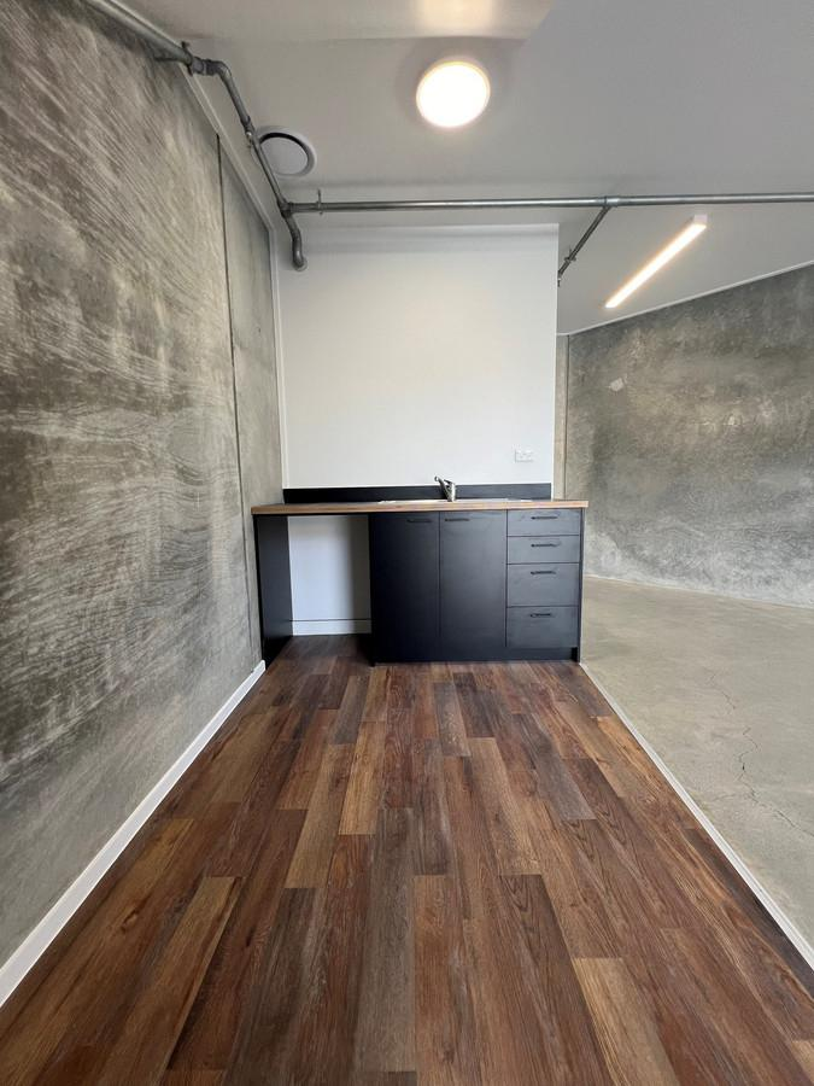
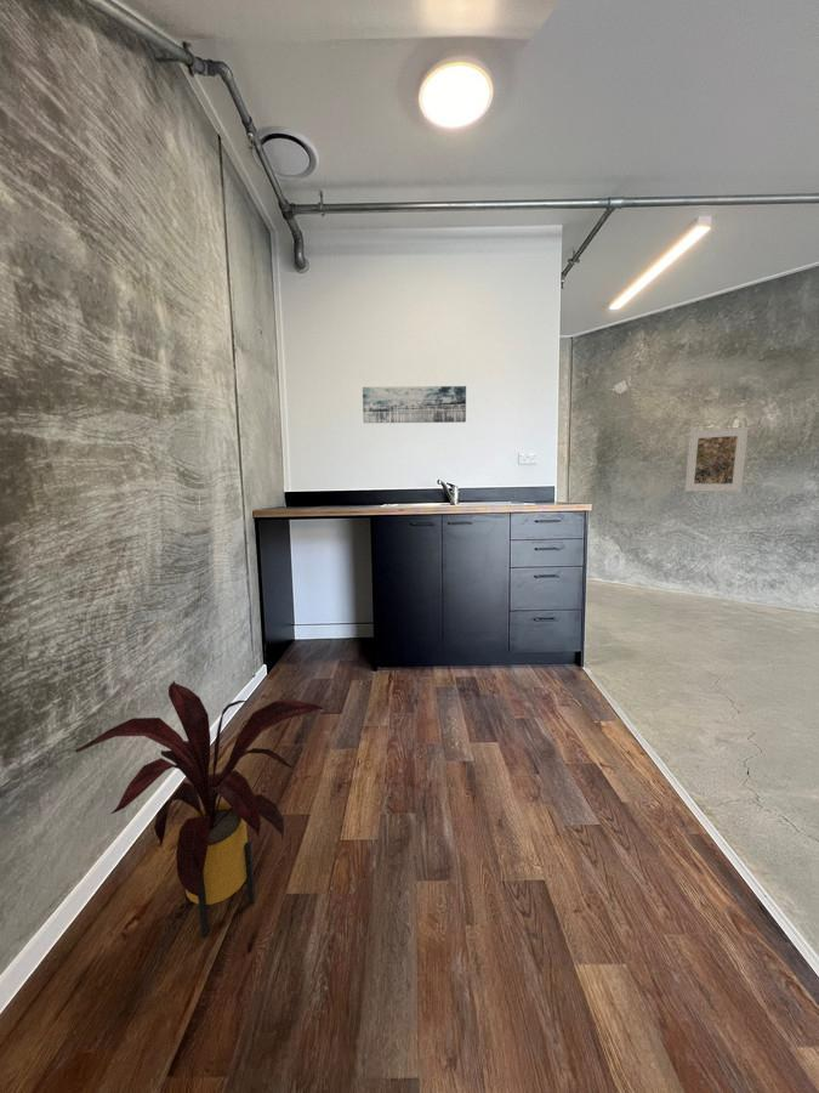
+ wall art (414, 404)
+ house plant (200, 811)
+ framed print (715, 460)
